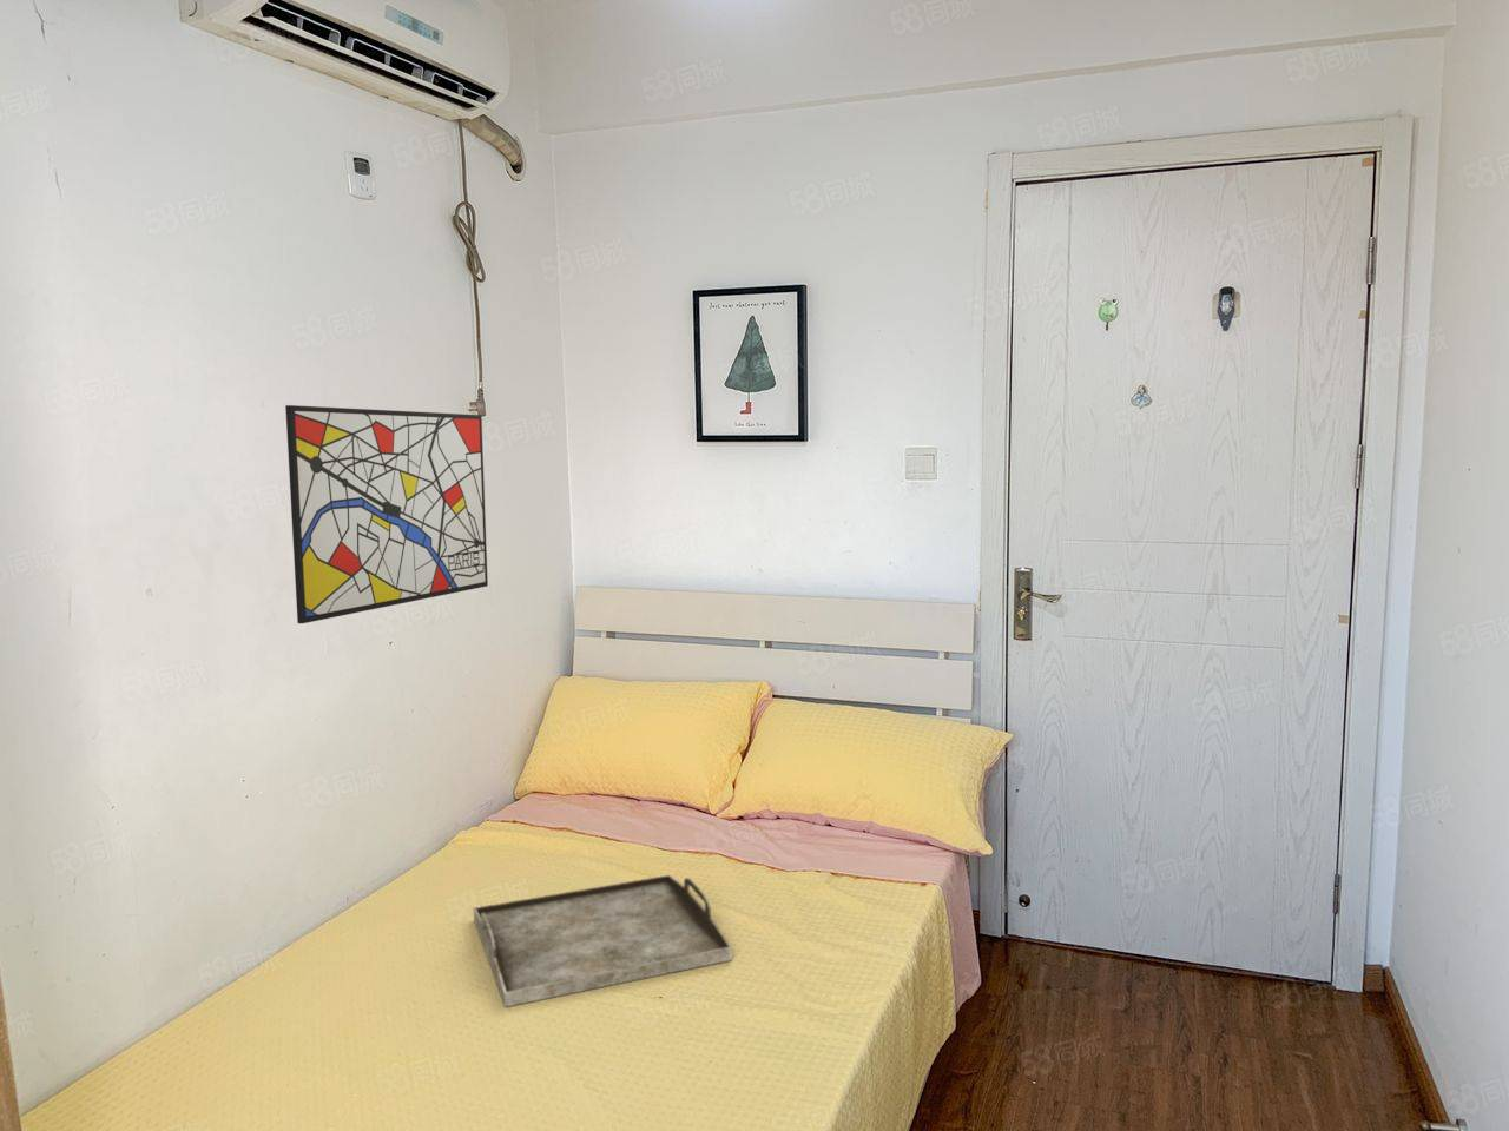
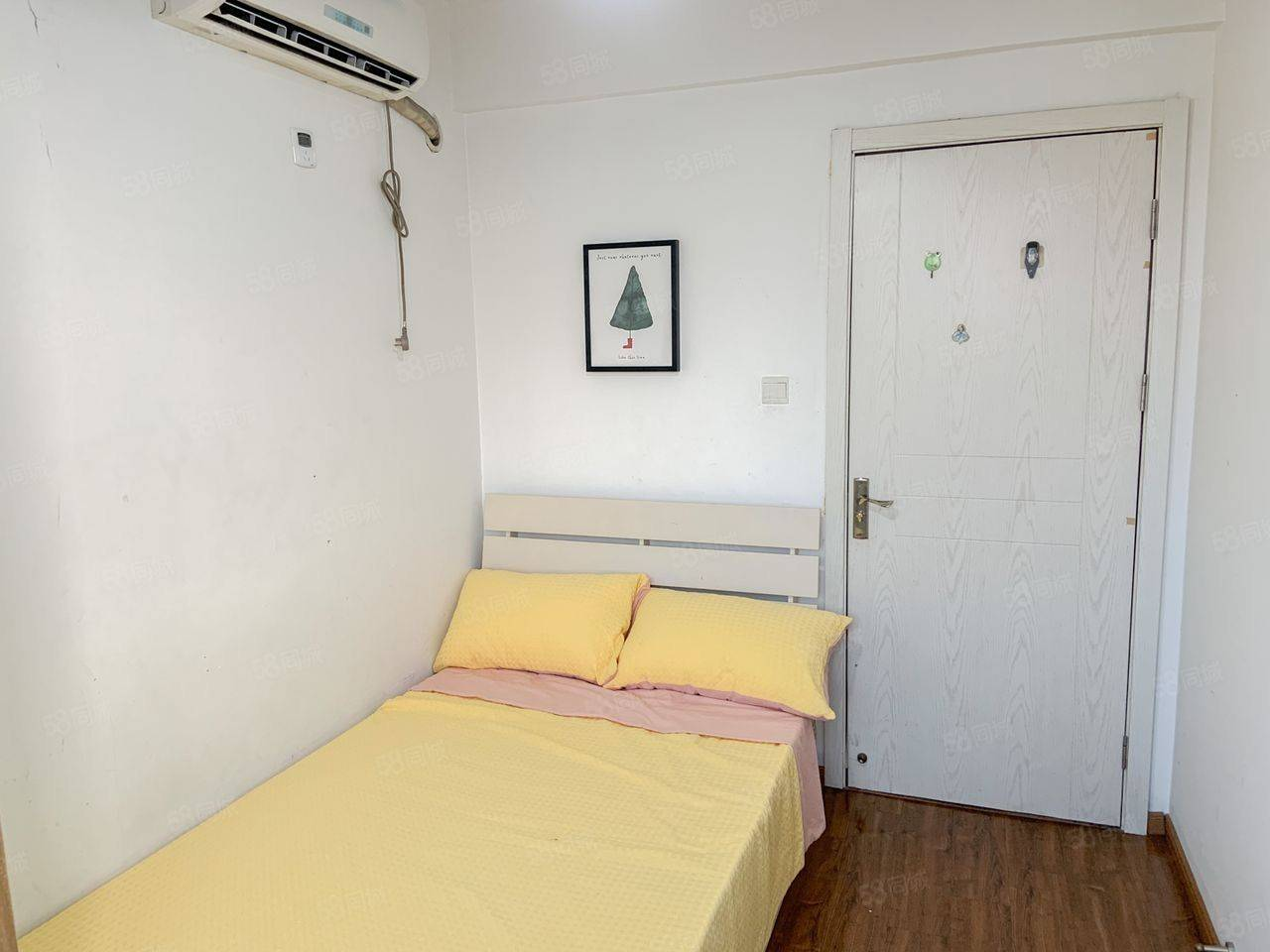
- wall art (399, 506)
- serving tray (596, 921)
